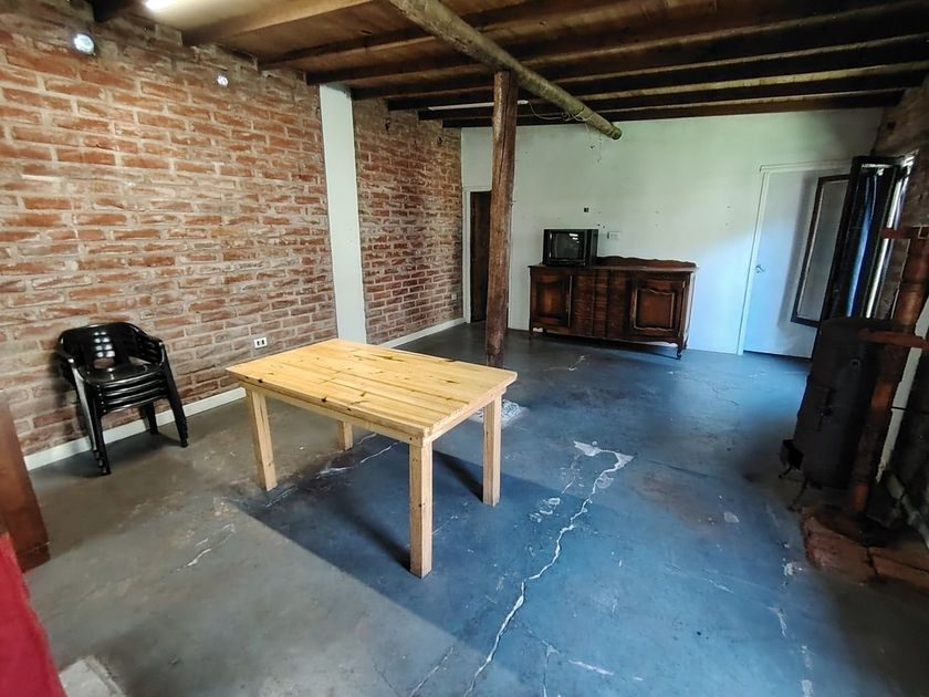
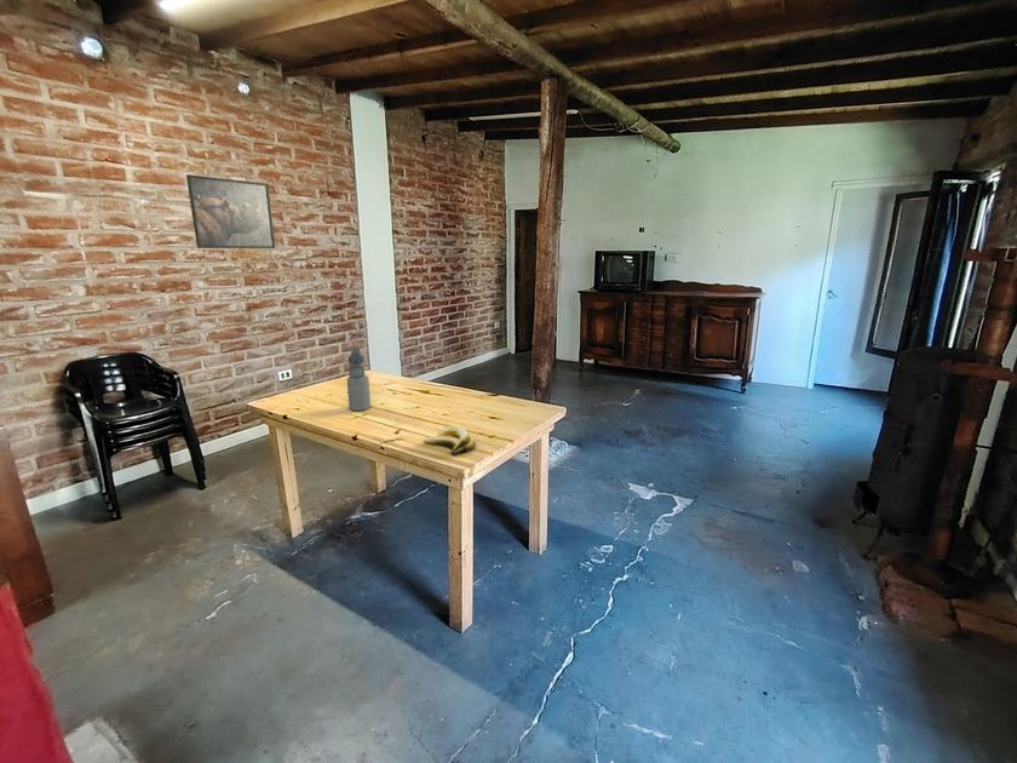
+ water bottle (357, 379)
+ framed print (234, 214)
+ banana (449, 438)
